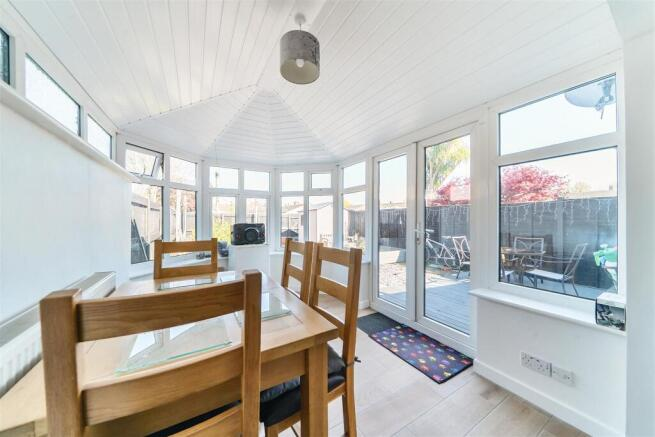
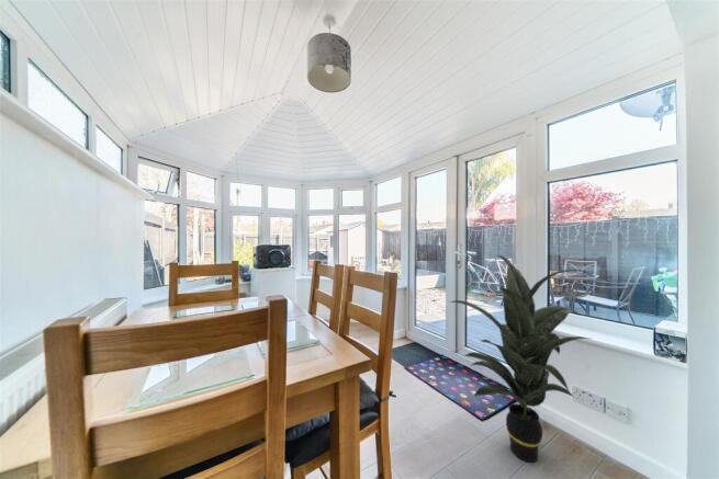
+ indoor plant (518, 350)
